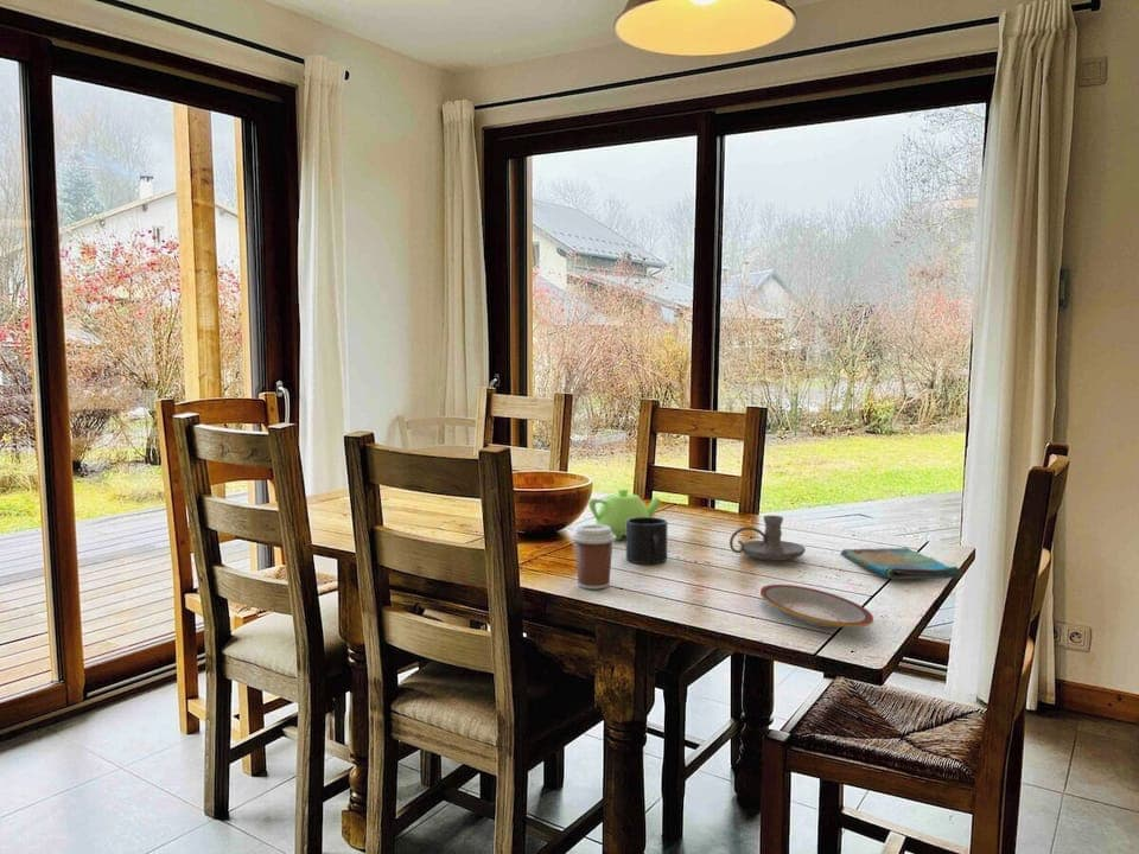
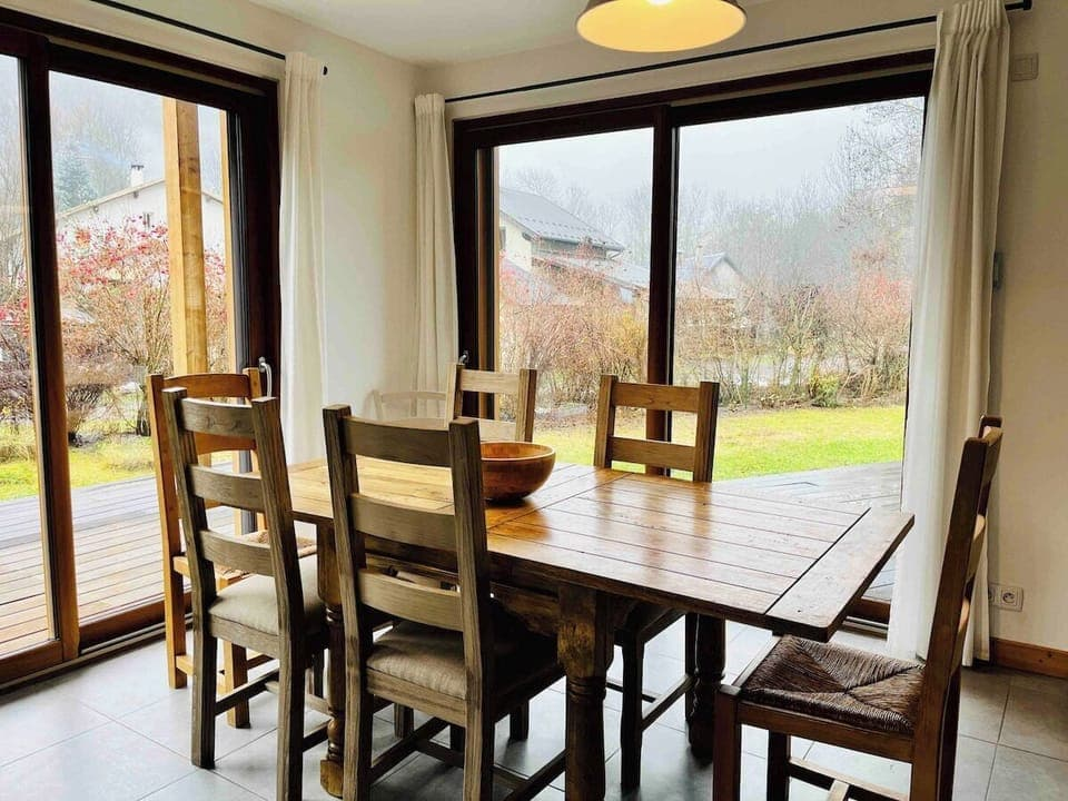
- coffee cup (593, 556)
- candle holder (765, 537)
- plate (813, 608)
- teapot (625, 512)
- dish towel (897, 560)
- mug (648, 541)
